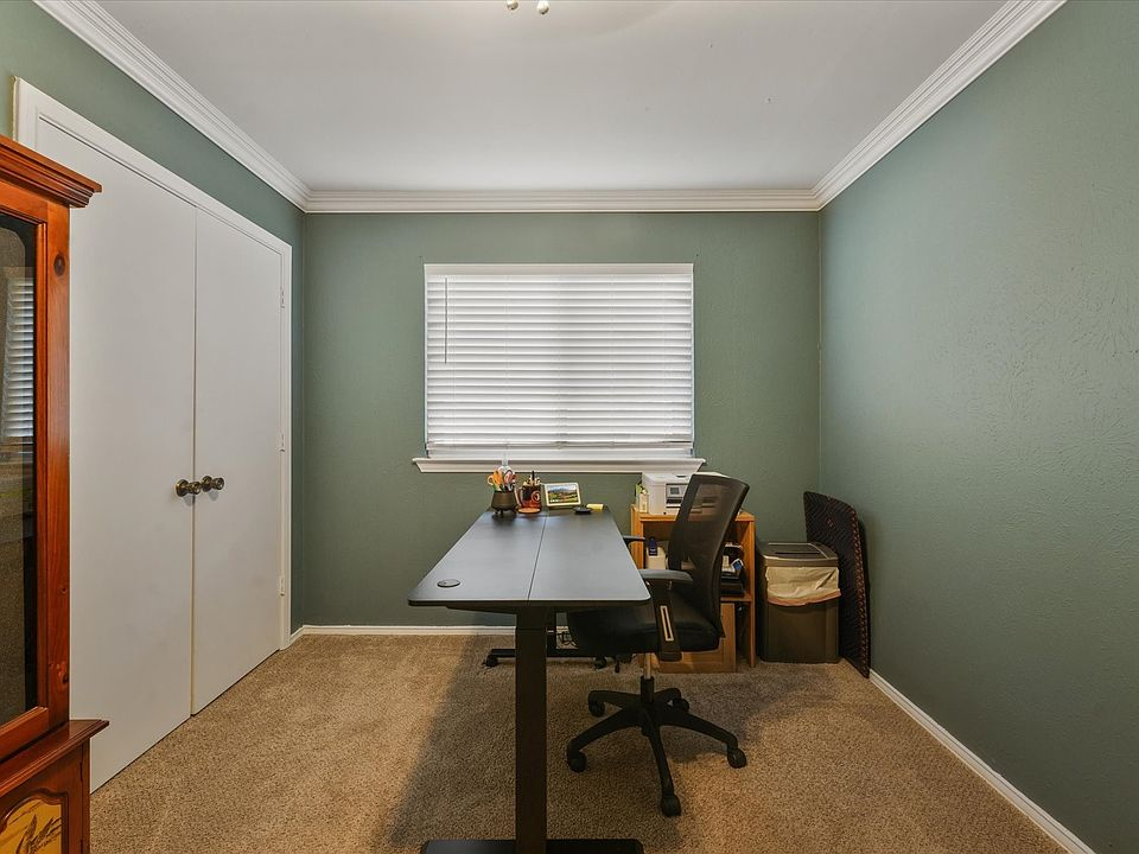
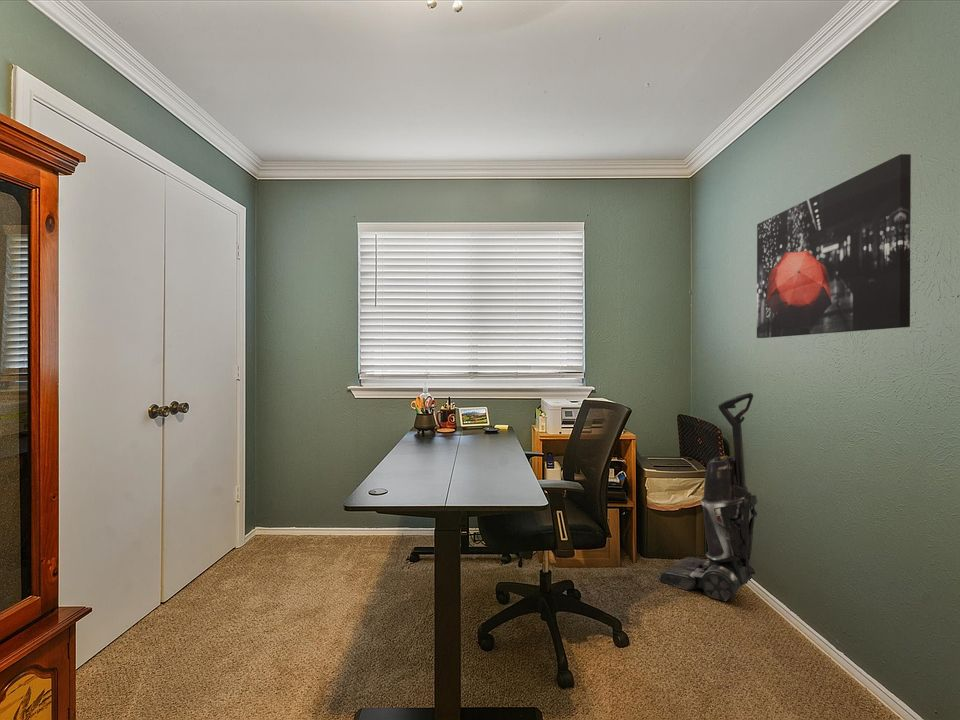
+ wall art (817, 265)
+ vacuum cleaner (706, 487)
